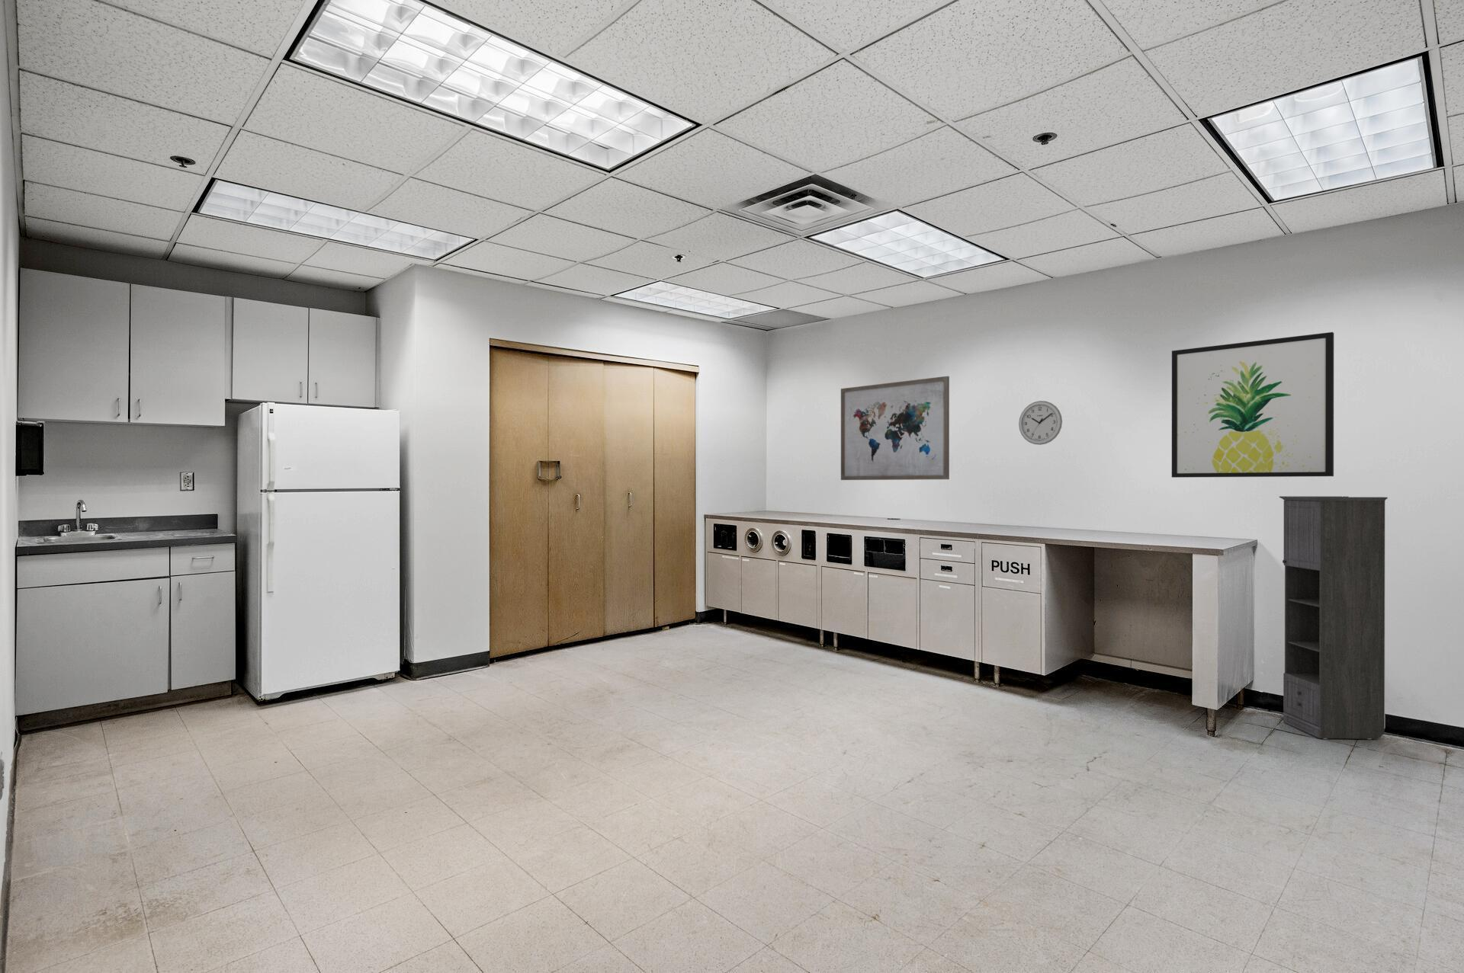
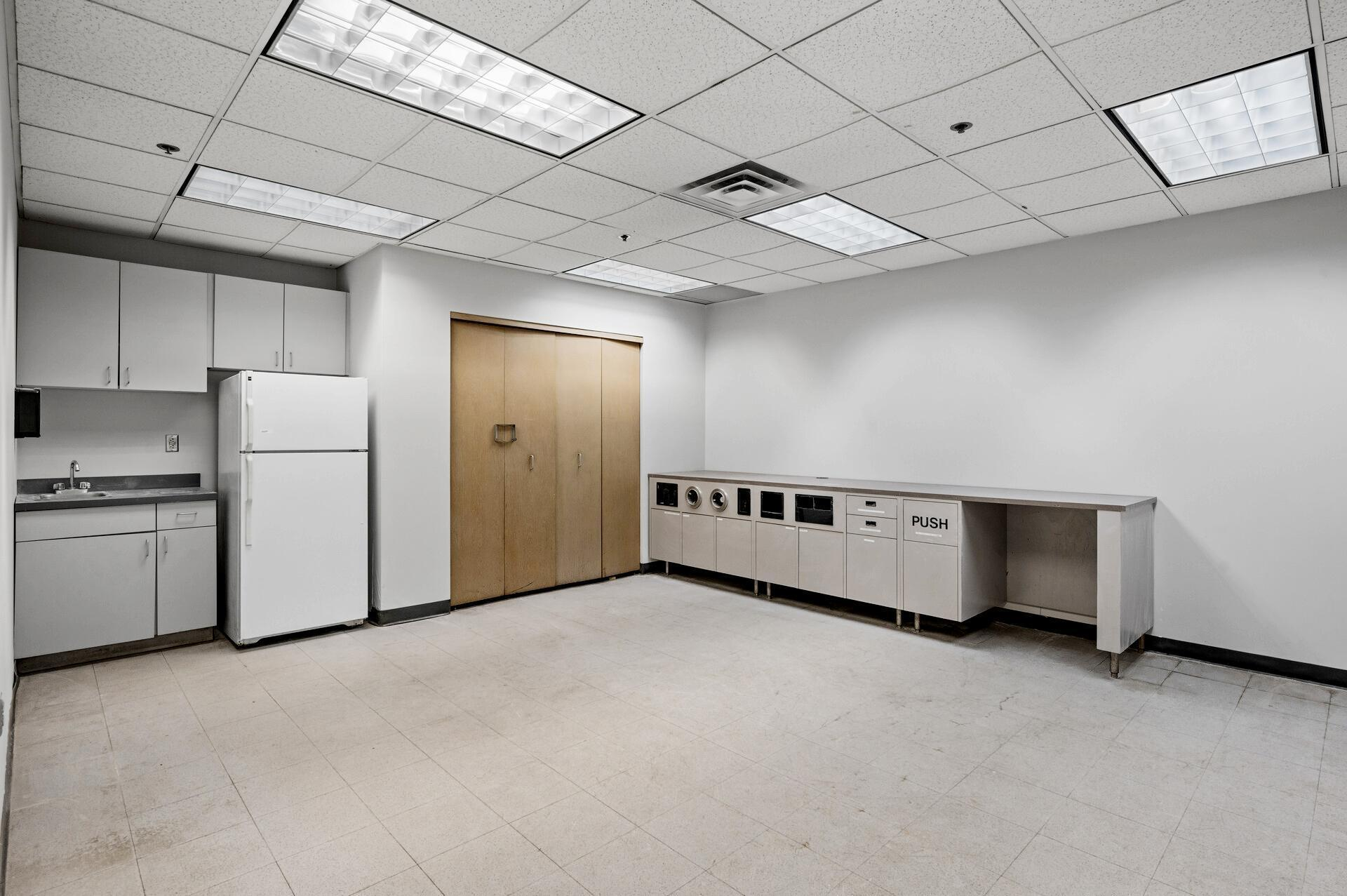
- wall art (891, 431)
- wall art (1248, 409)
- wall clock (1039, 422)
- storage cabinet (1331, 614)
